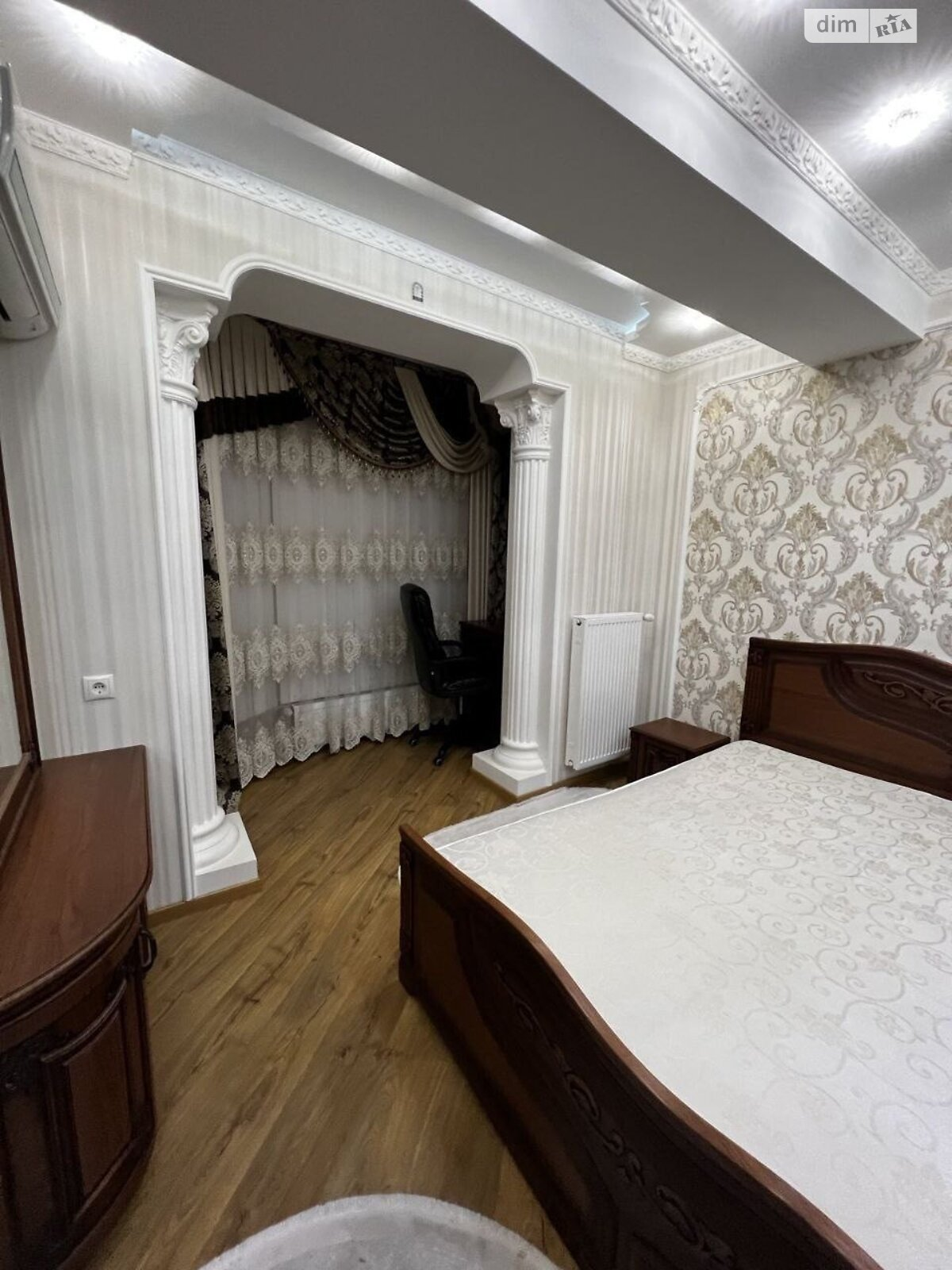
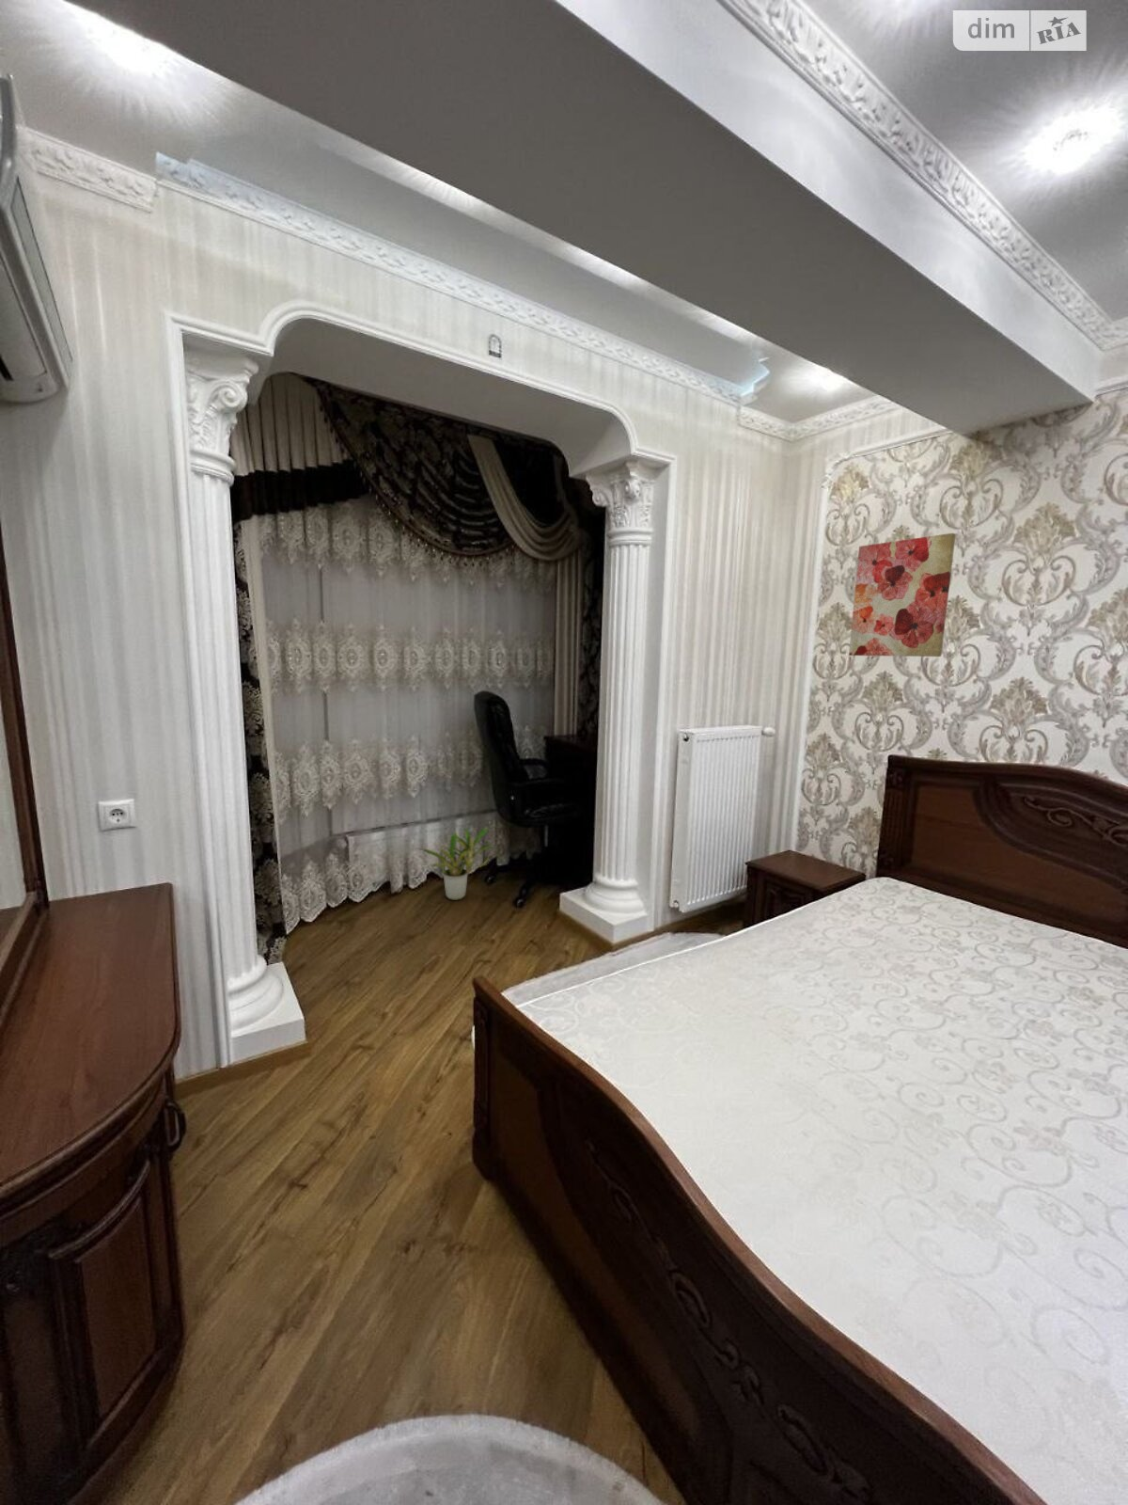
+ potted plant (462, 864)
+ wall art (898, 598)
